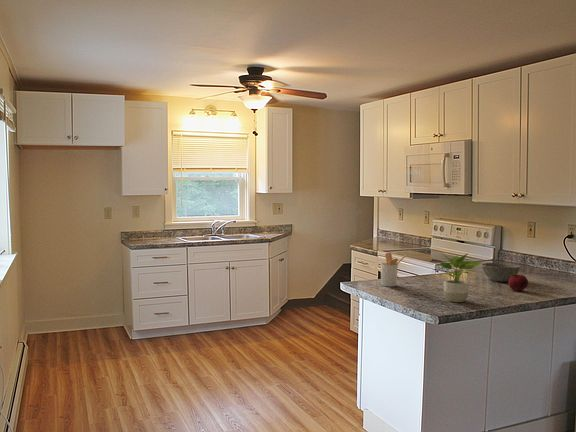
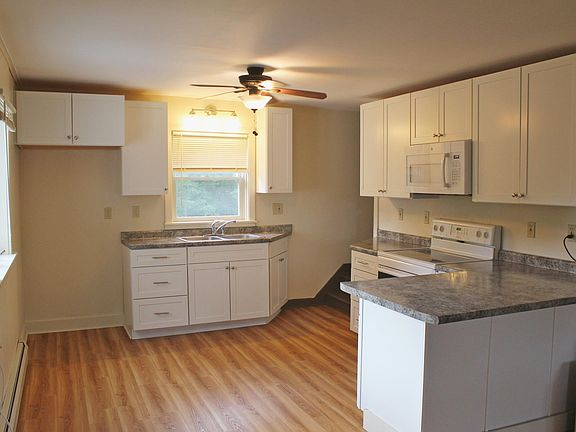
- fruit (517, 282)
- potted plant (460, 275)
- utensil holder (393, 269)
- bowl (500, 272)
